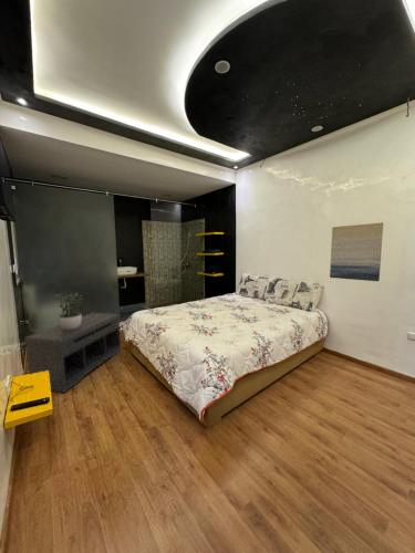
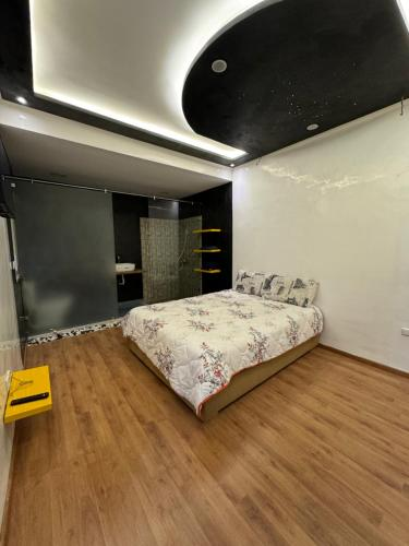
- bench (81, 345)
- wall art (354, 252)
- potted plant (70, 307)
